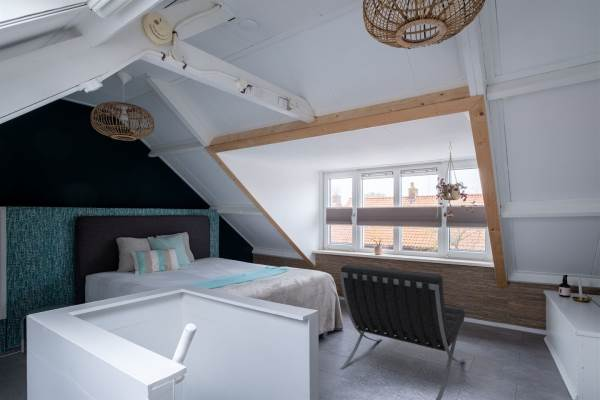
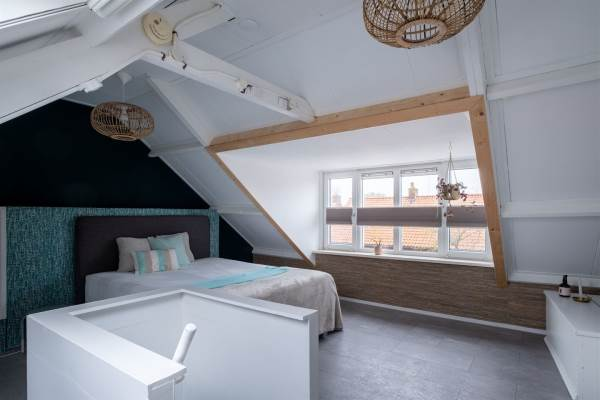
- lounge chair (403, 313)
